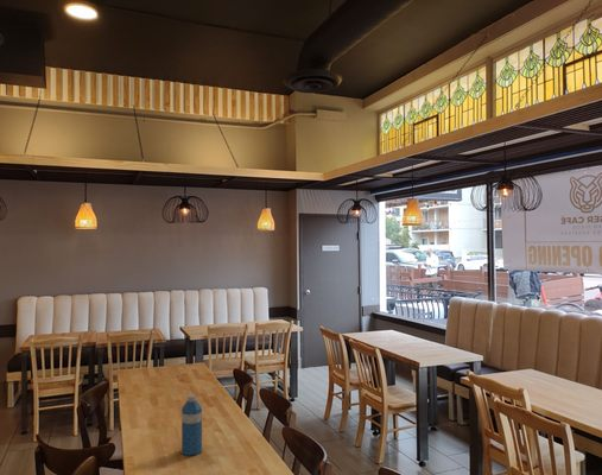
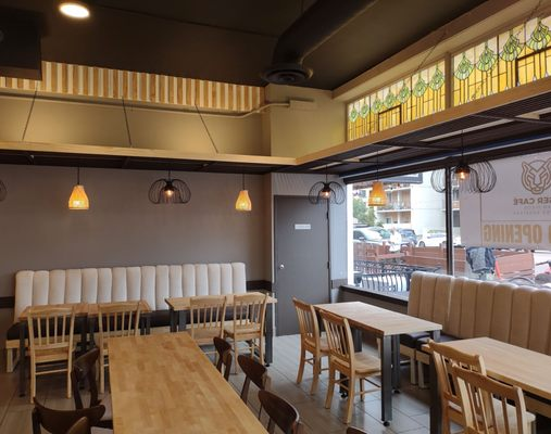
- water bottle (191, 423)
